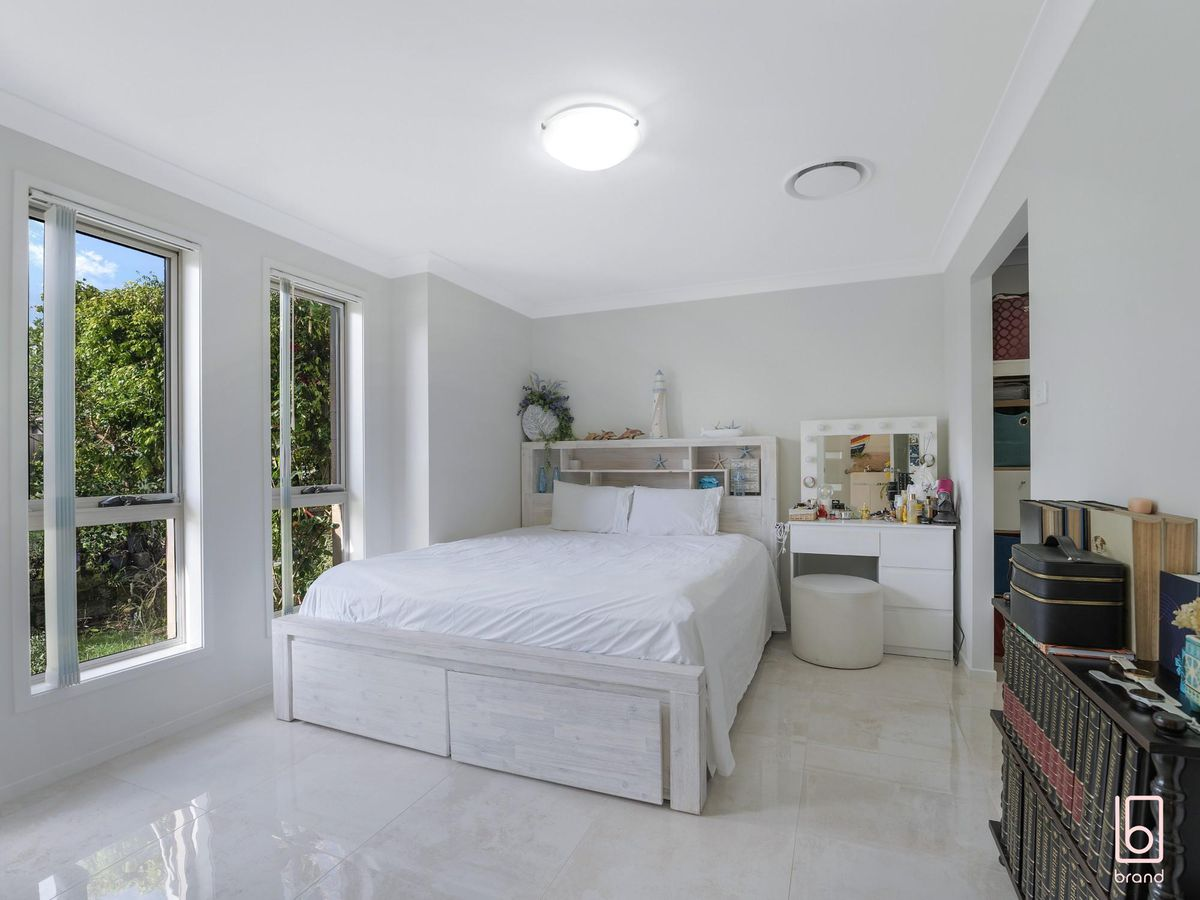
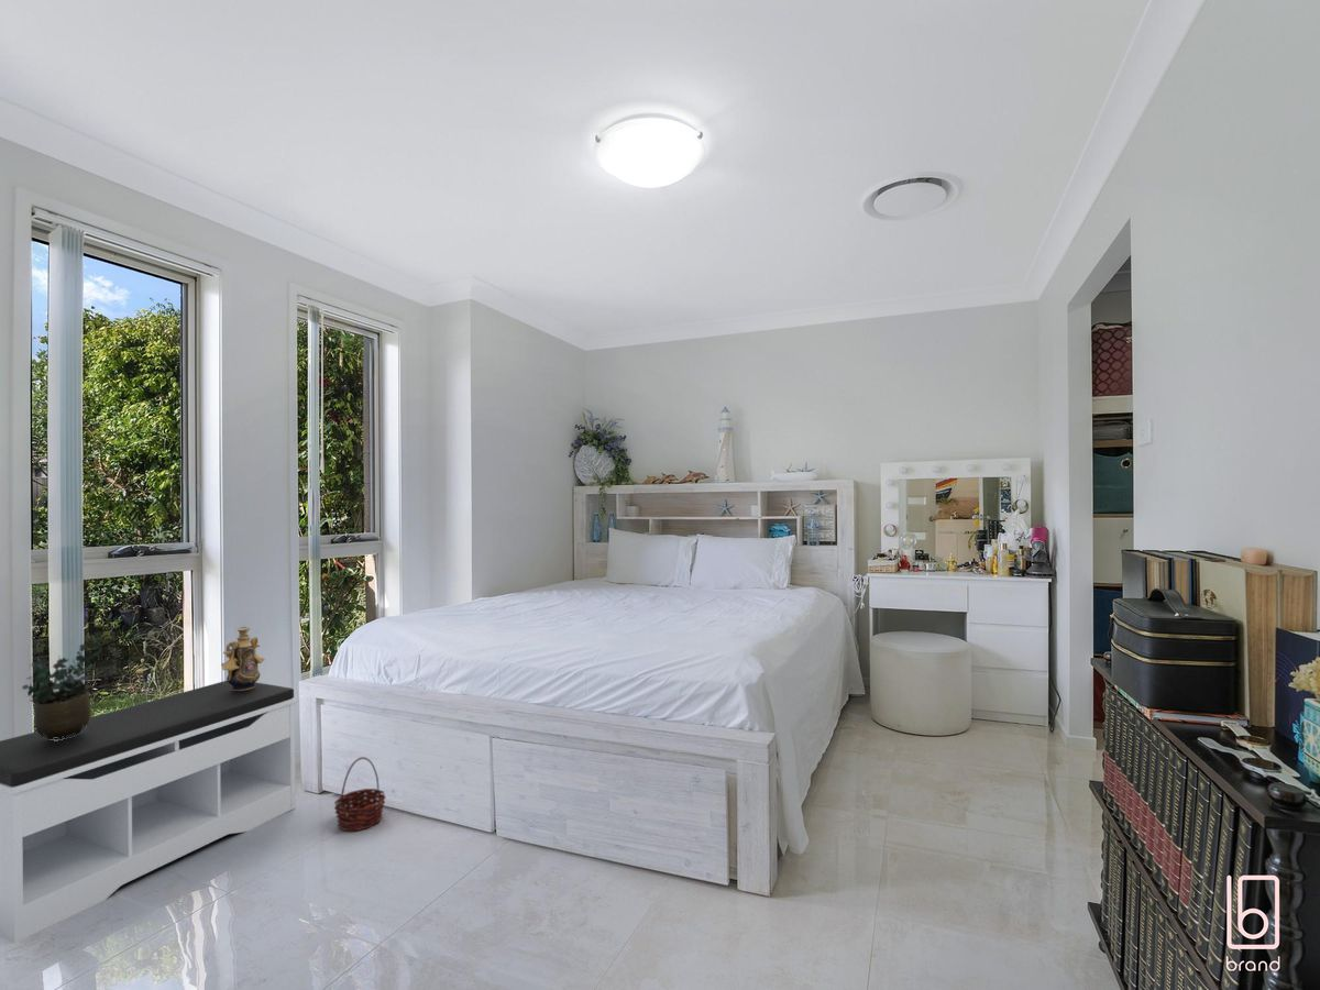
+ bench (145, 783)
+ potted plant (64, 684)
+ decorative vase (243, 657)
+ basket (360, 790)
